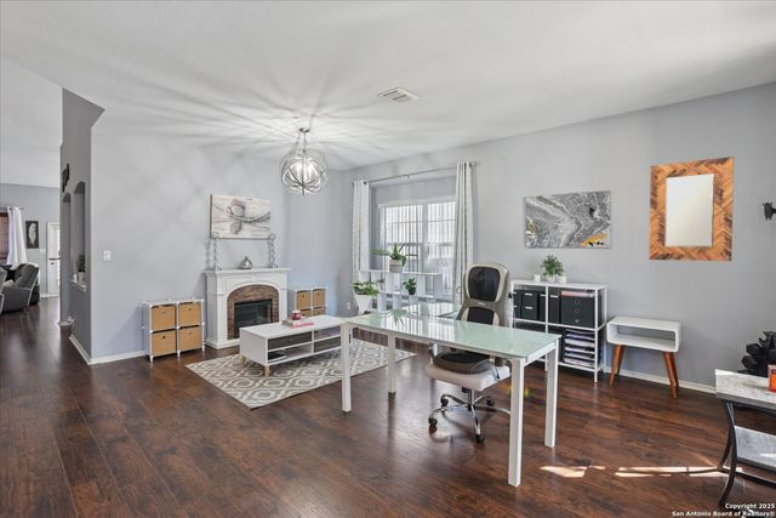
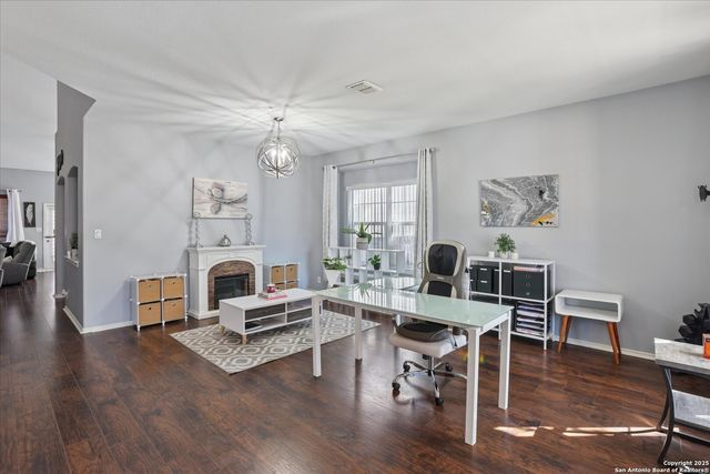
- home mirror (689, 211)
